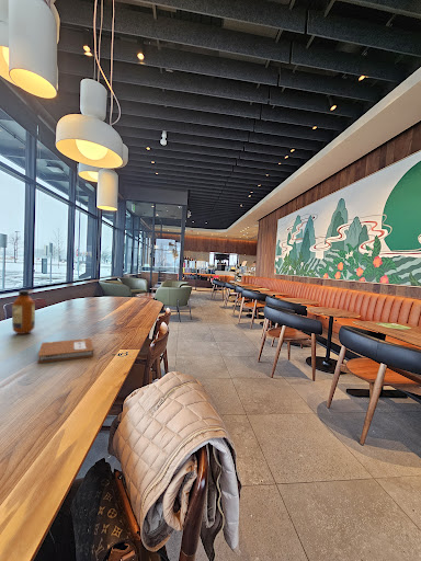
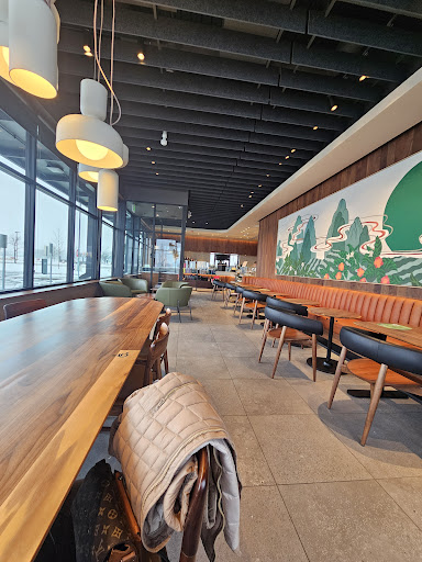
- bottle (23, 311)
- notebook (68, 348)
